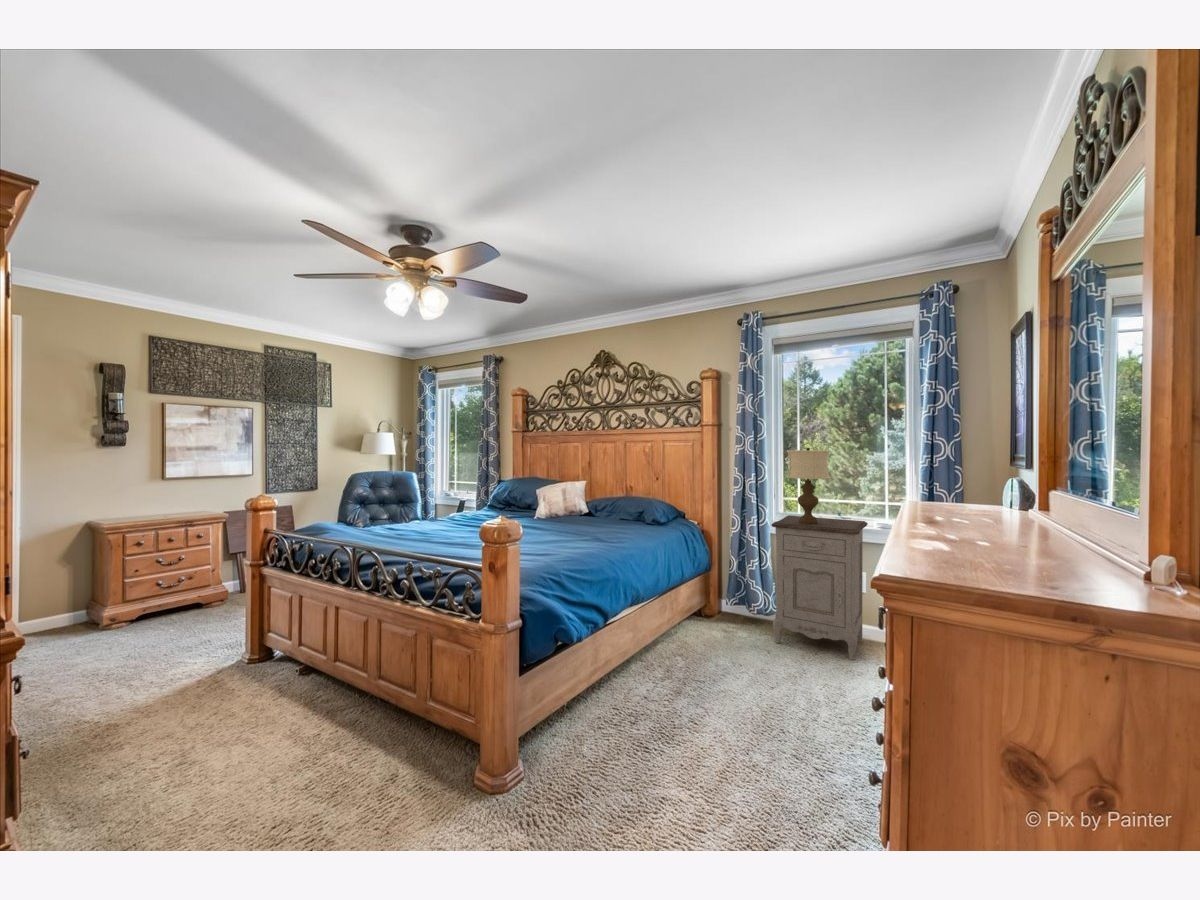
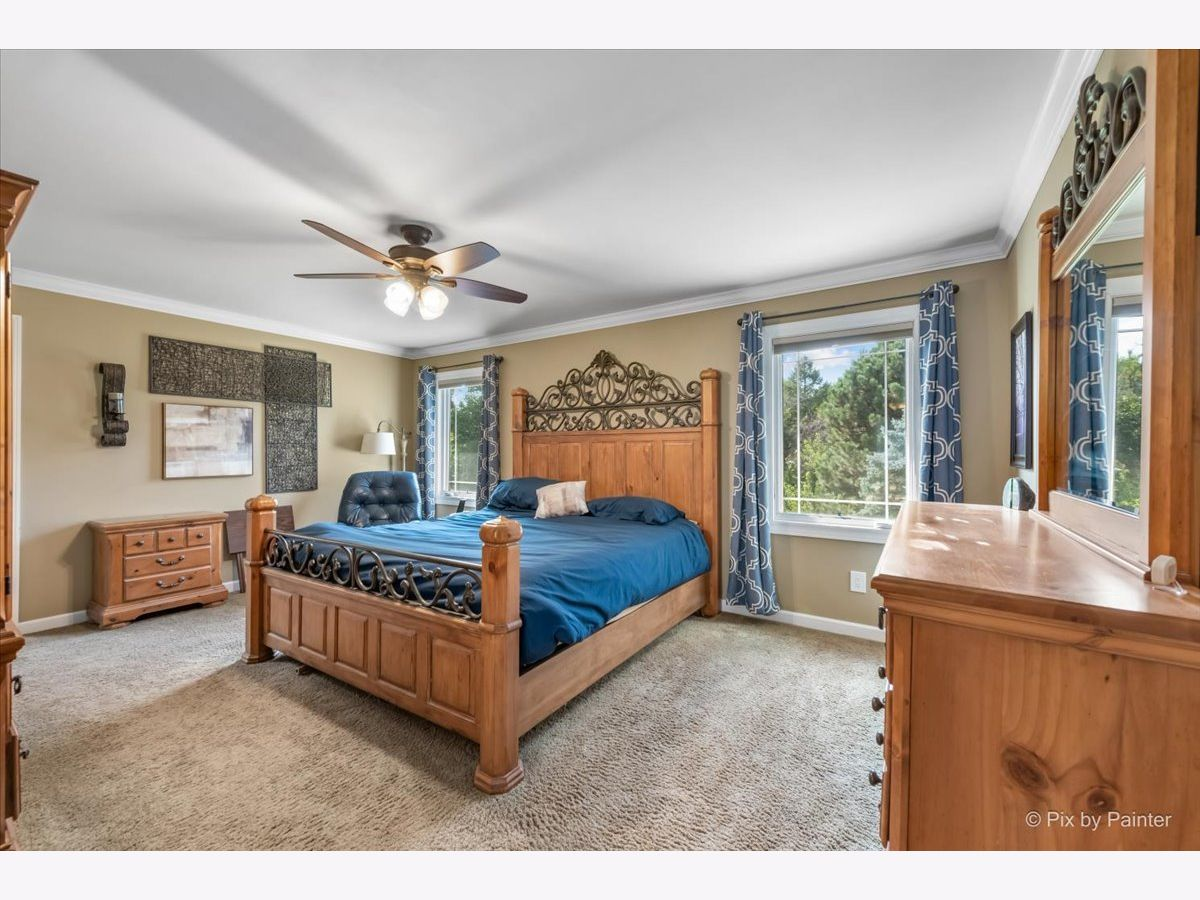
- nightstand (818, 582)
- table lamp (808, 485)
